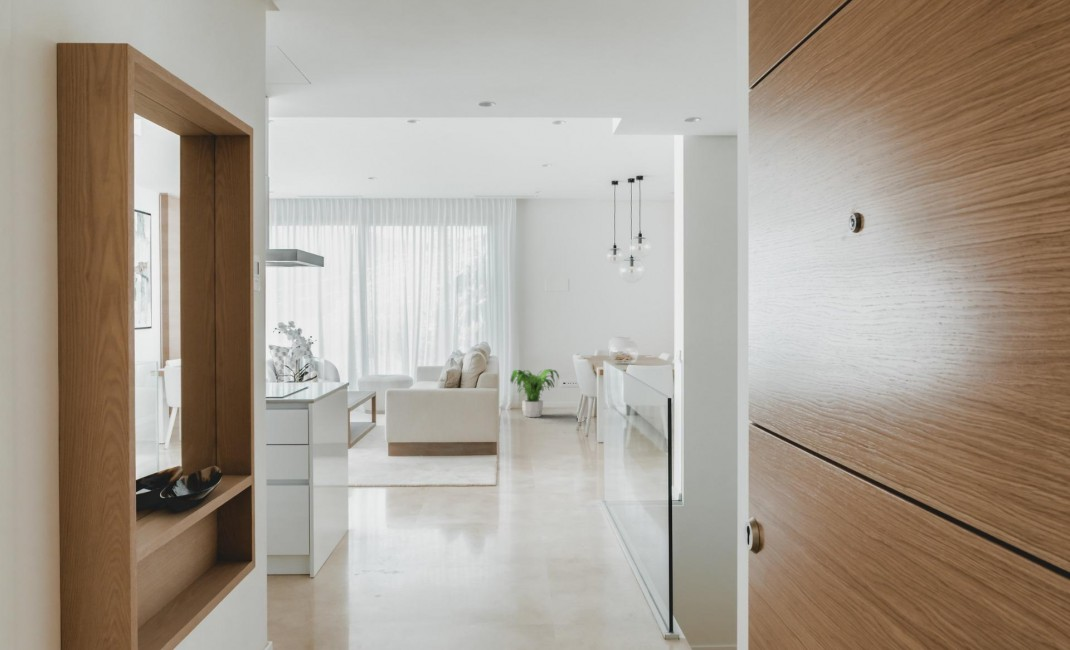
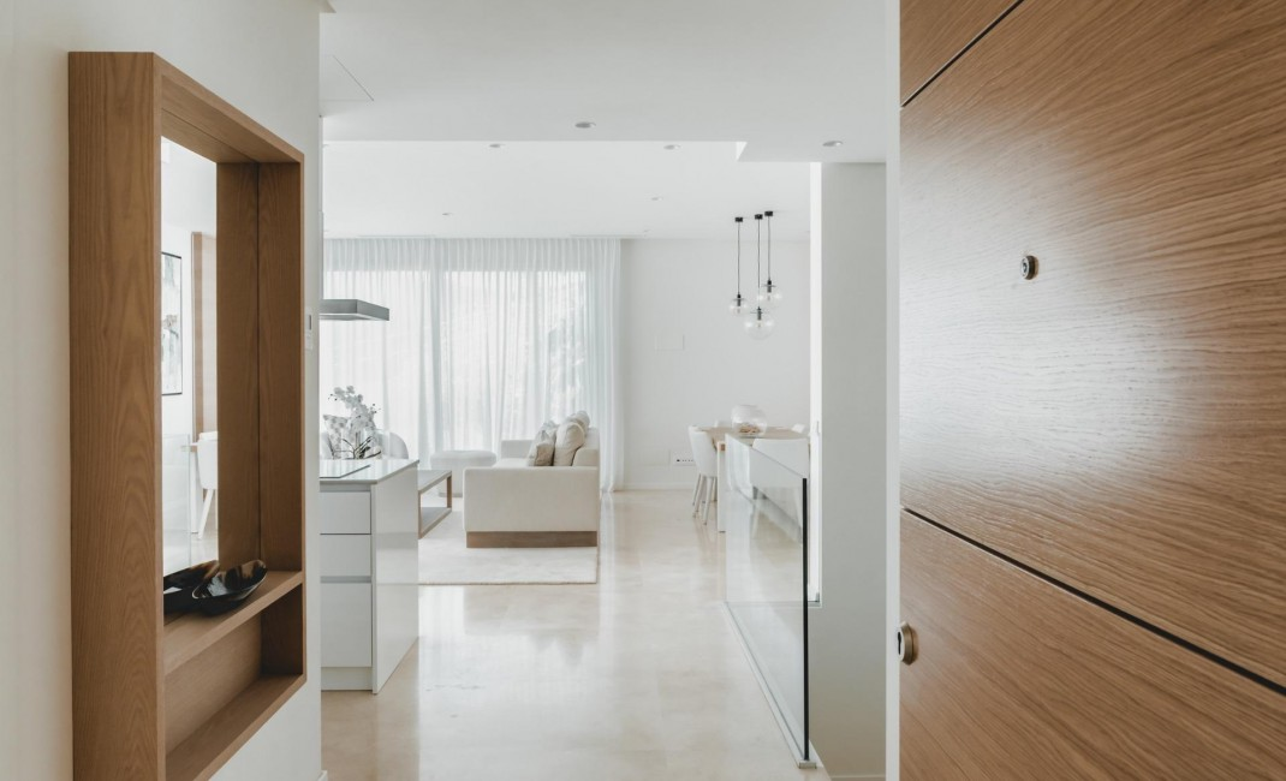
- potted plant (534, 392)
